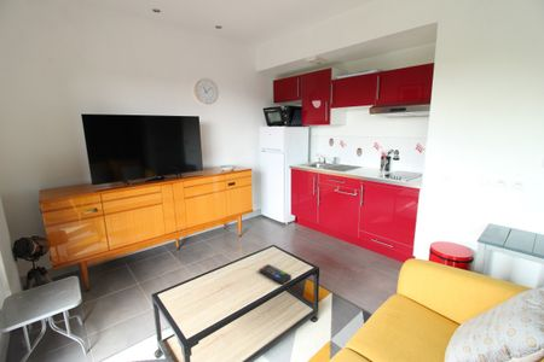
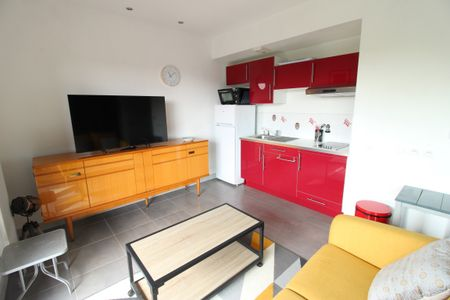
- remote control (274, 273)
